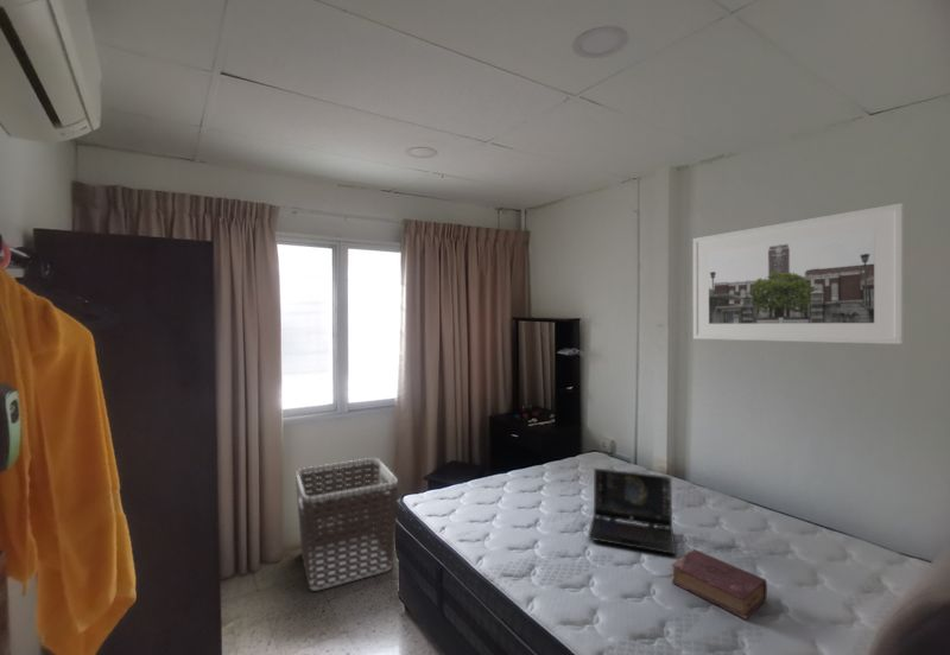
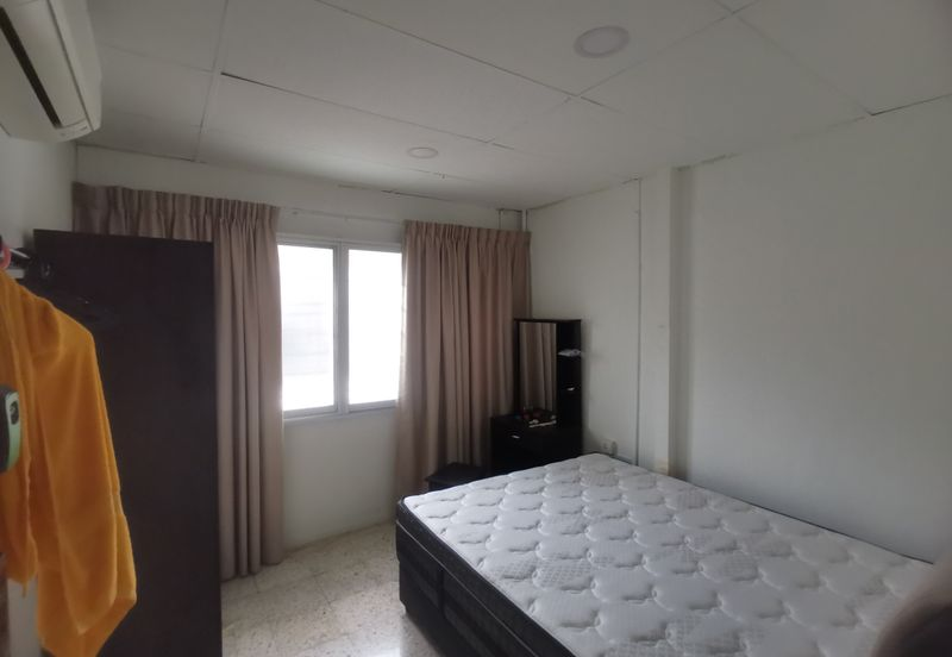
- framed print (780, 282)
- book (717, 580)
- clothes hamper (346, 517)
- laptop (631, 508)
